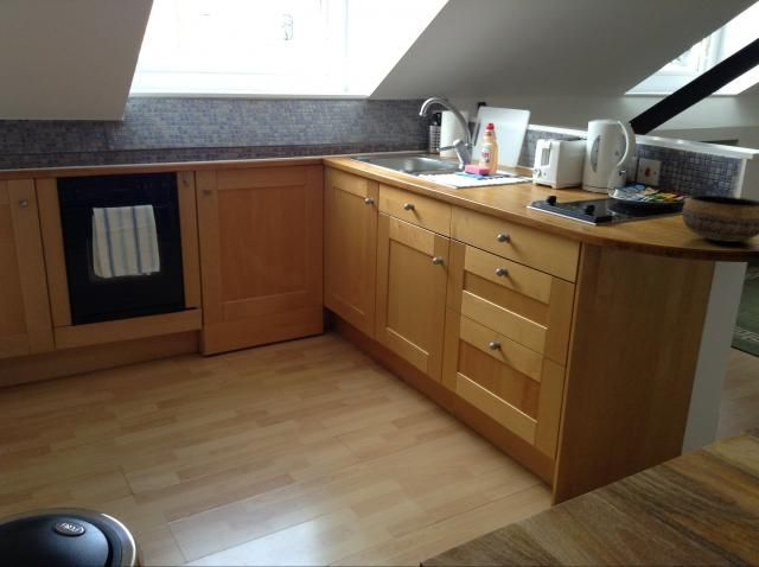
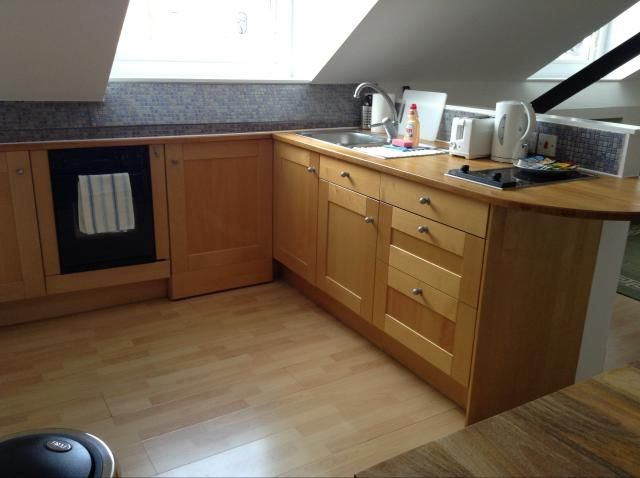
- bowl (723, 219)
